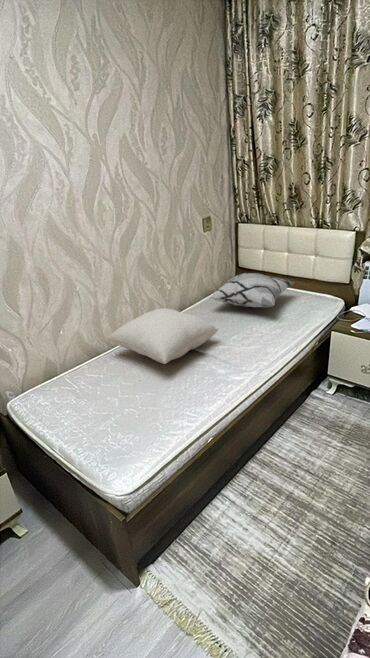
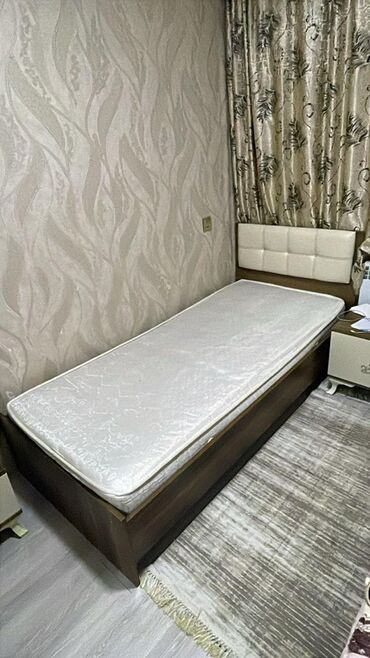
- pillow (163, 332)
- decorative pillow (252, 289)
